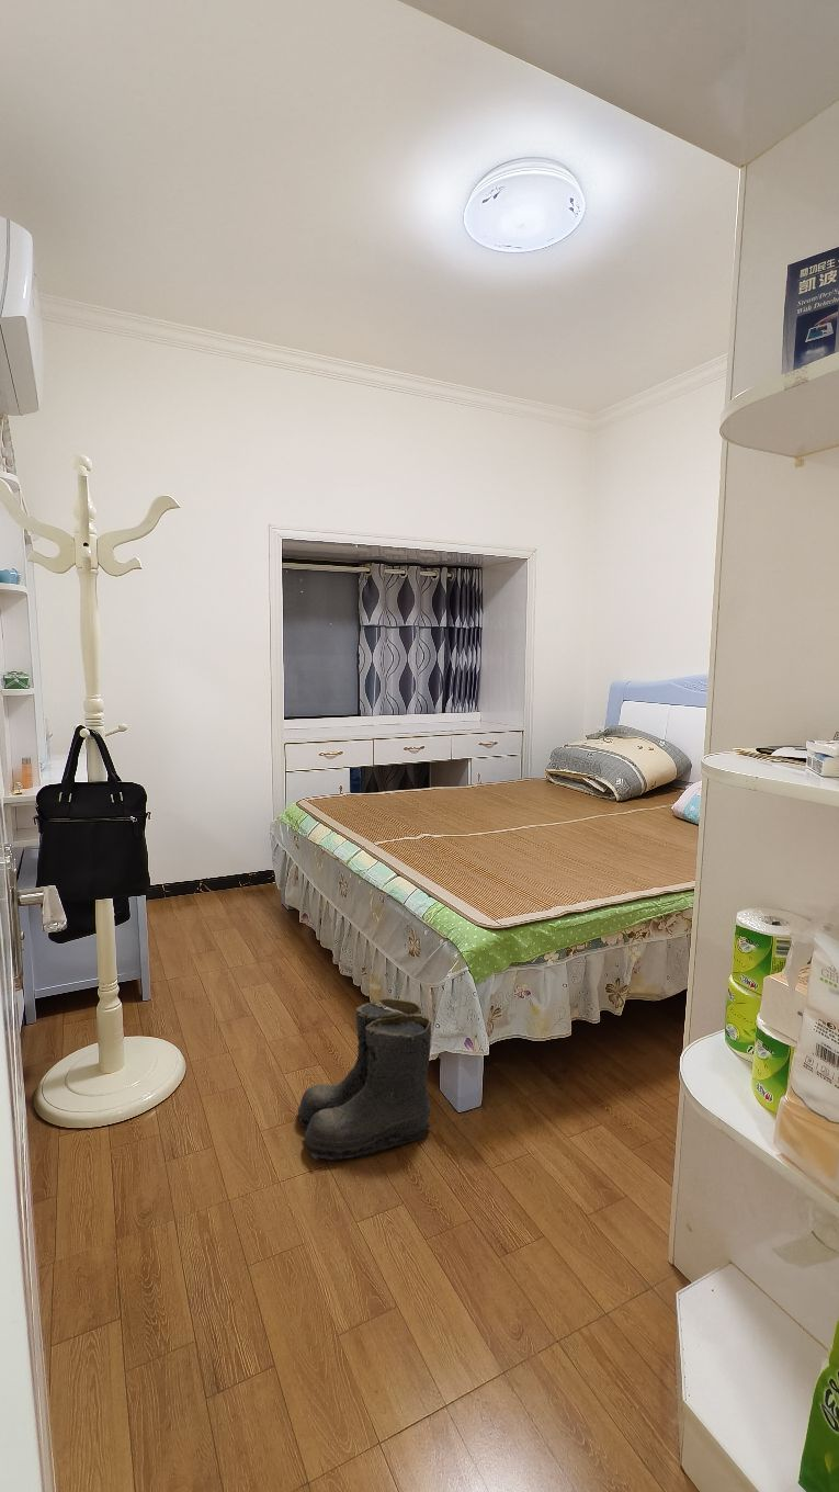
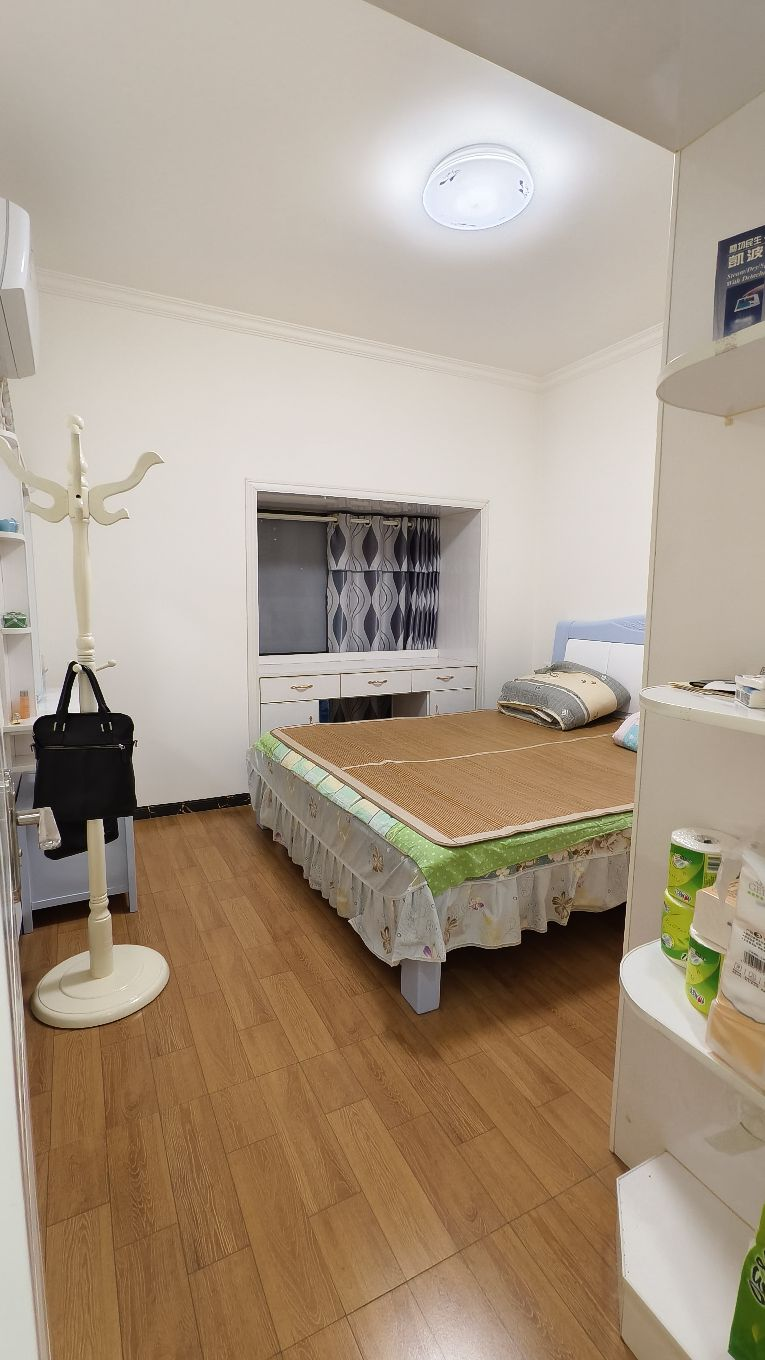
- boots (363, 1071)
